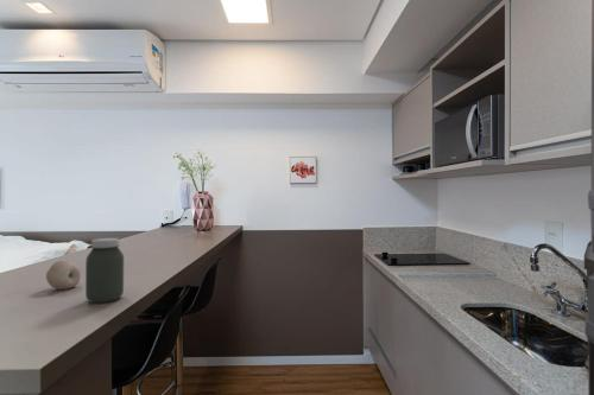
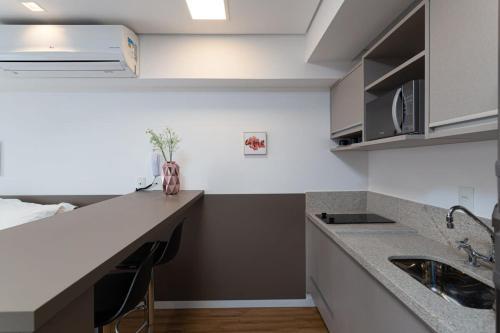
- fruit (63, 274)
- jar (105, 269)
